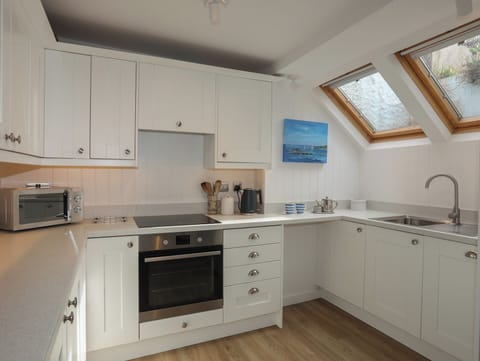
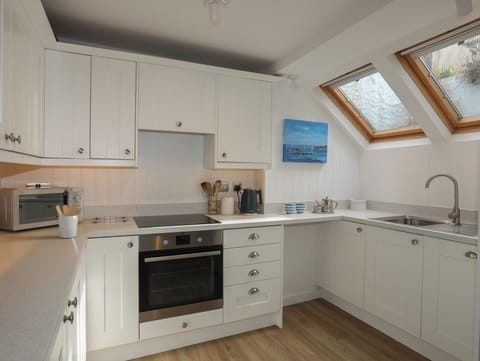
+ utensil holder (68, 220)
